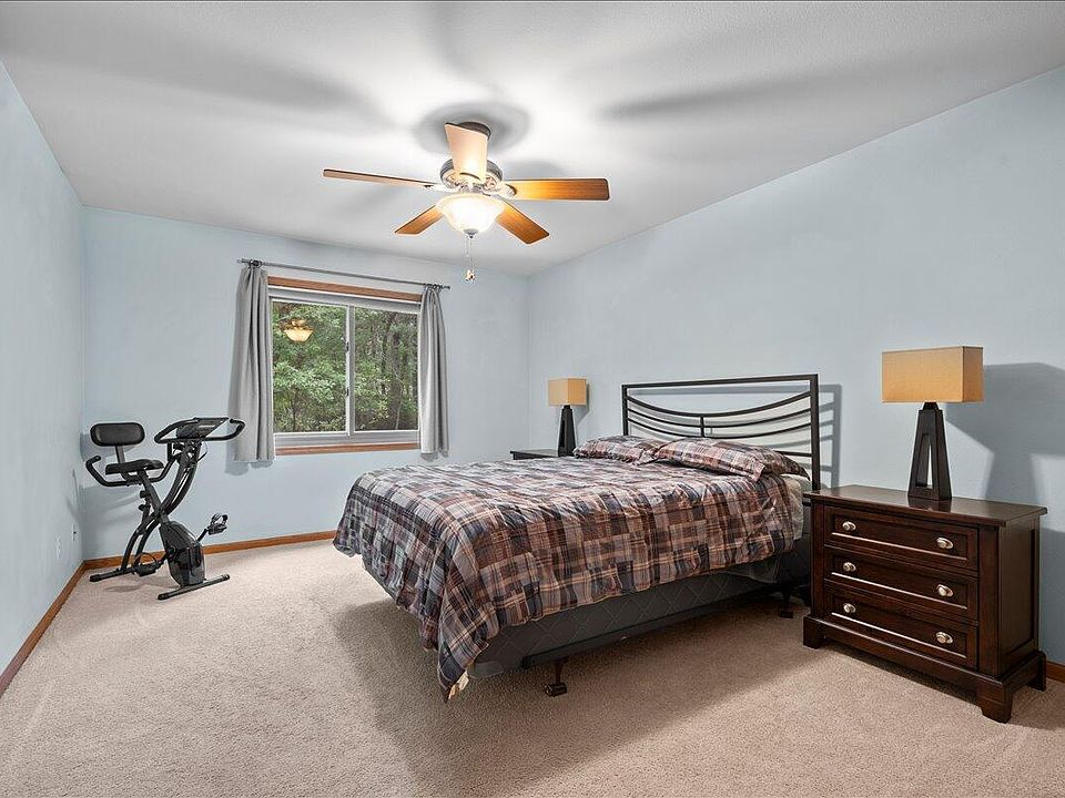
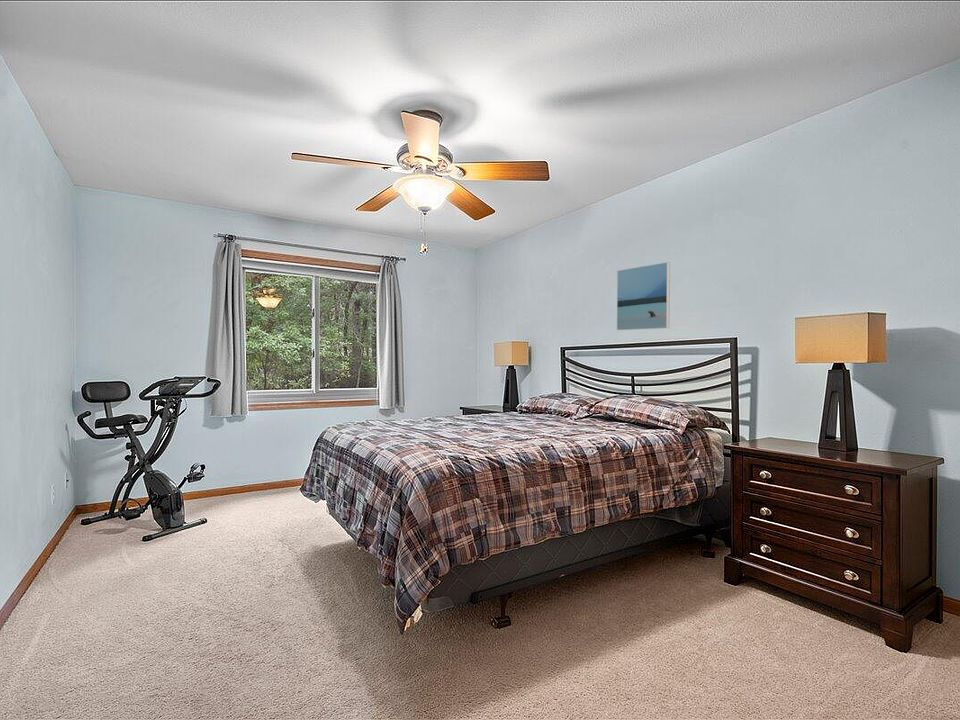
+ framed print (642, 298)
